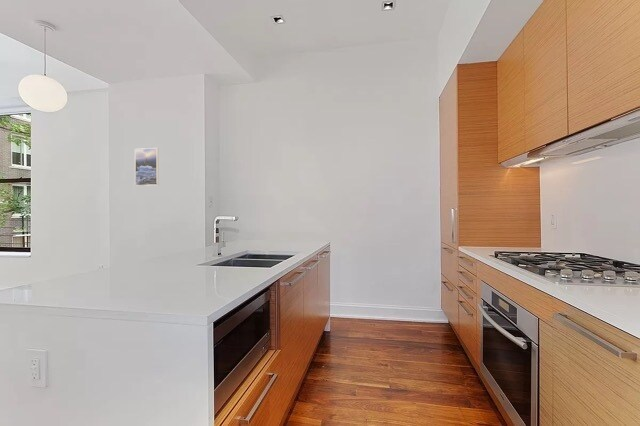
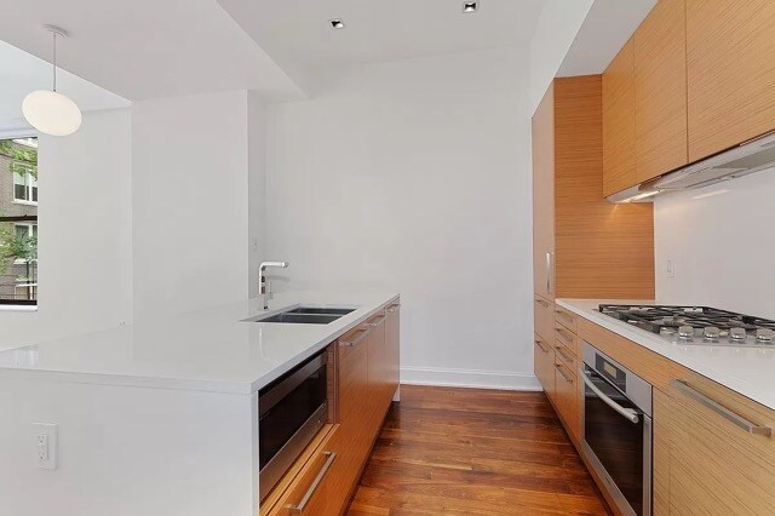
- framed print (146, 167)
